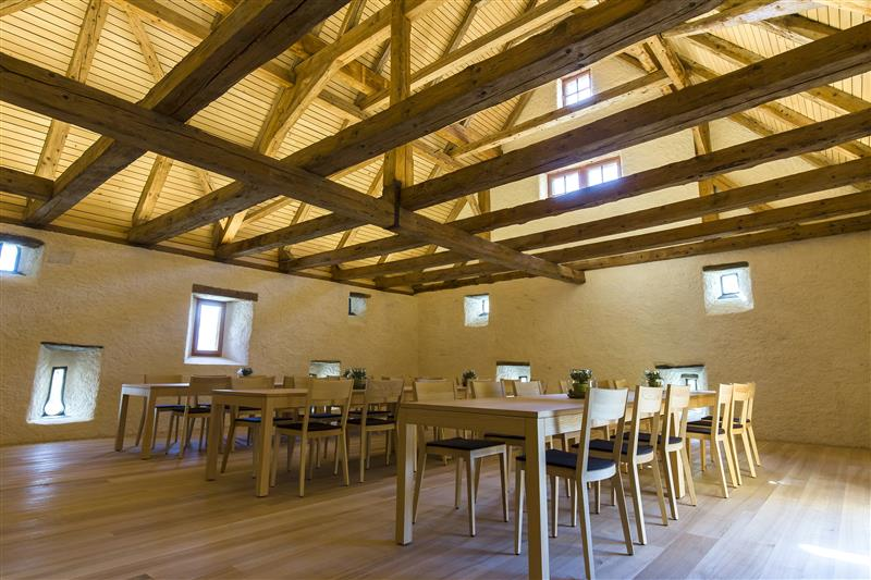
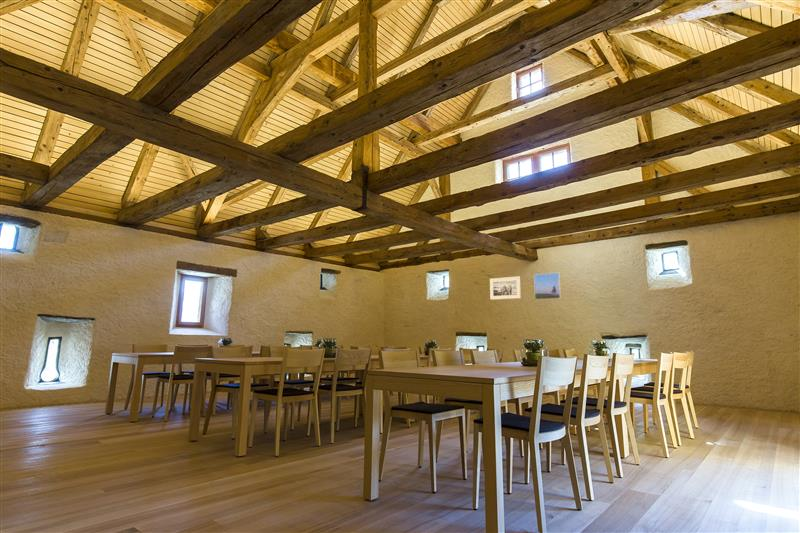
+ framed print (504, 288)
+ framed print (547, 286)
